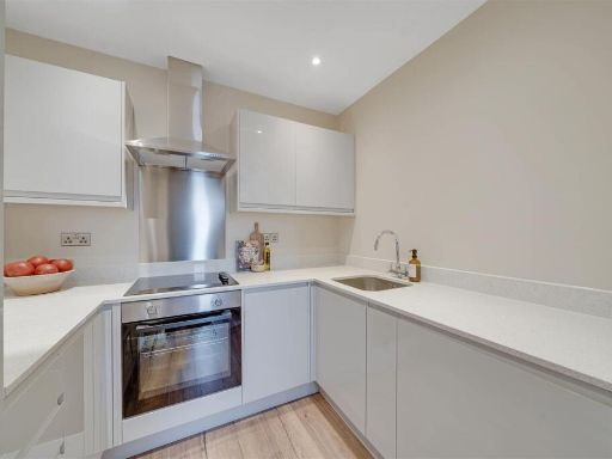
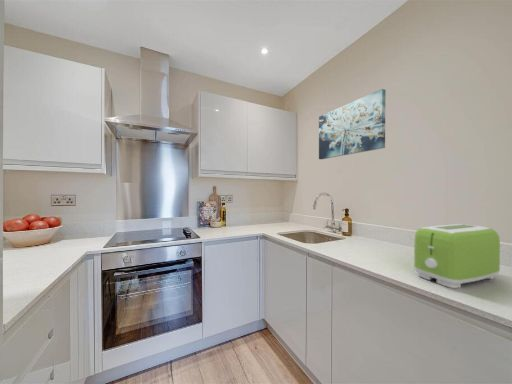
+ toaster (455, 251)
+ wall art (346, 129)
